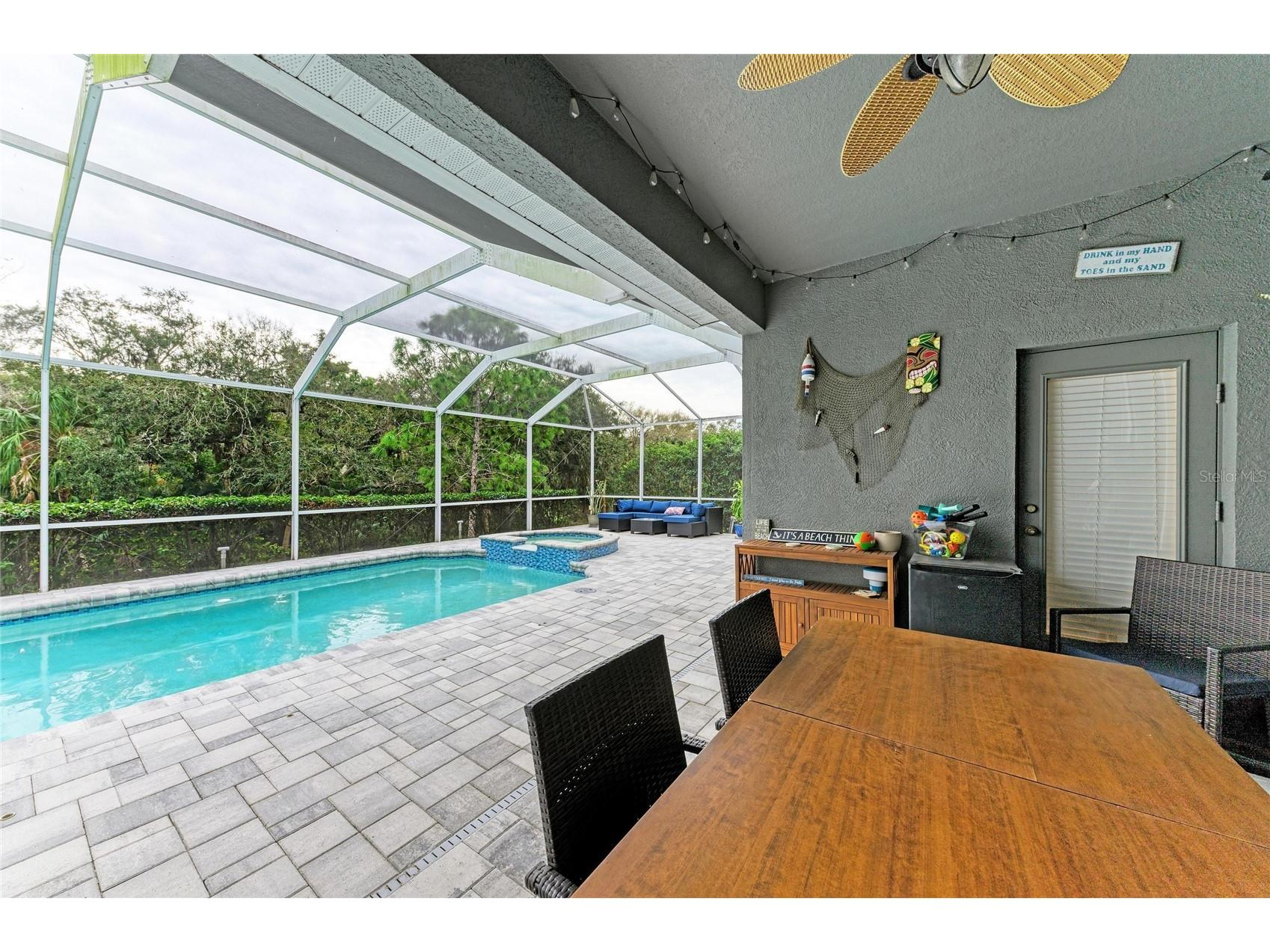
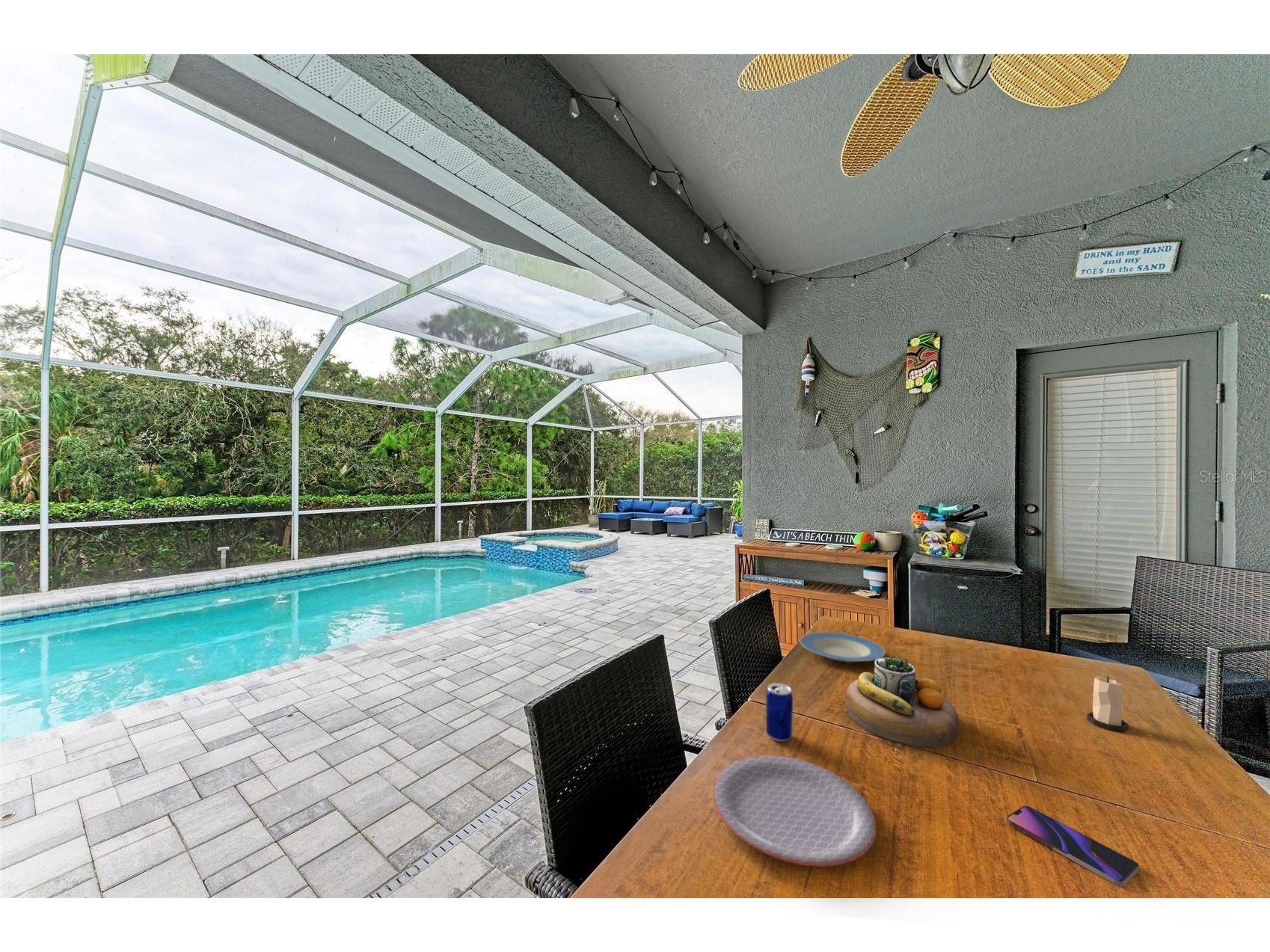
+ plate (790, 806)
+ candle (1107, 699)
+ smartphone (1068, 841)
+ plate (841, 650)
+ decorative bowl (898, 690)
+ beer can (779, 710)
